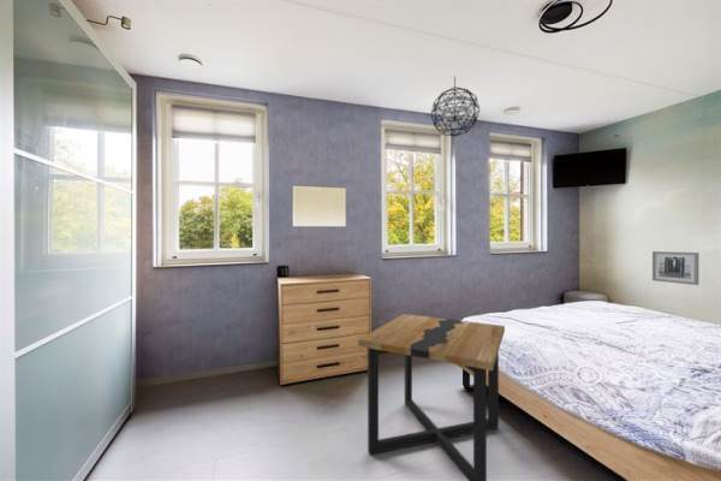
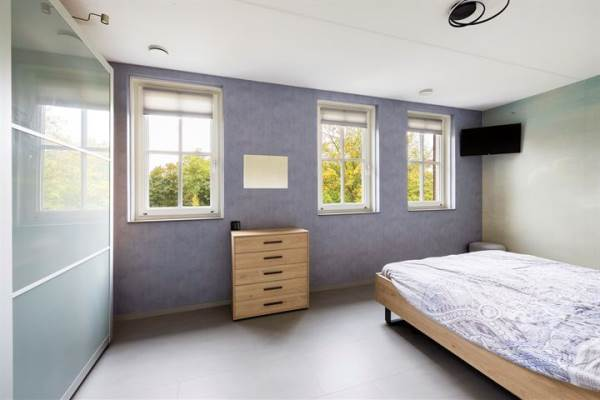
- wall art (674, 267)
- side table (442, 361)
- pendant light (454, 106)
